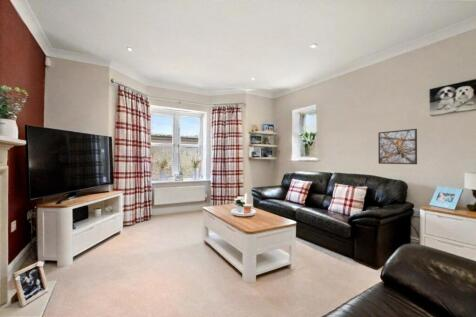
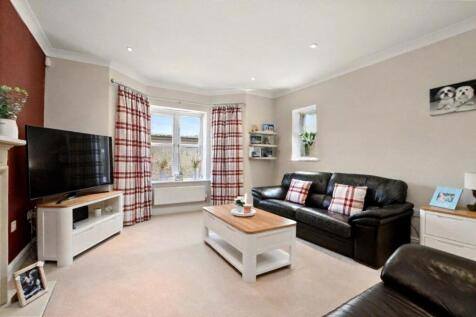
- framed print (396, 147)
